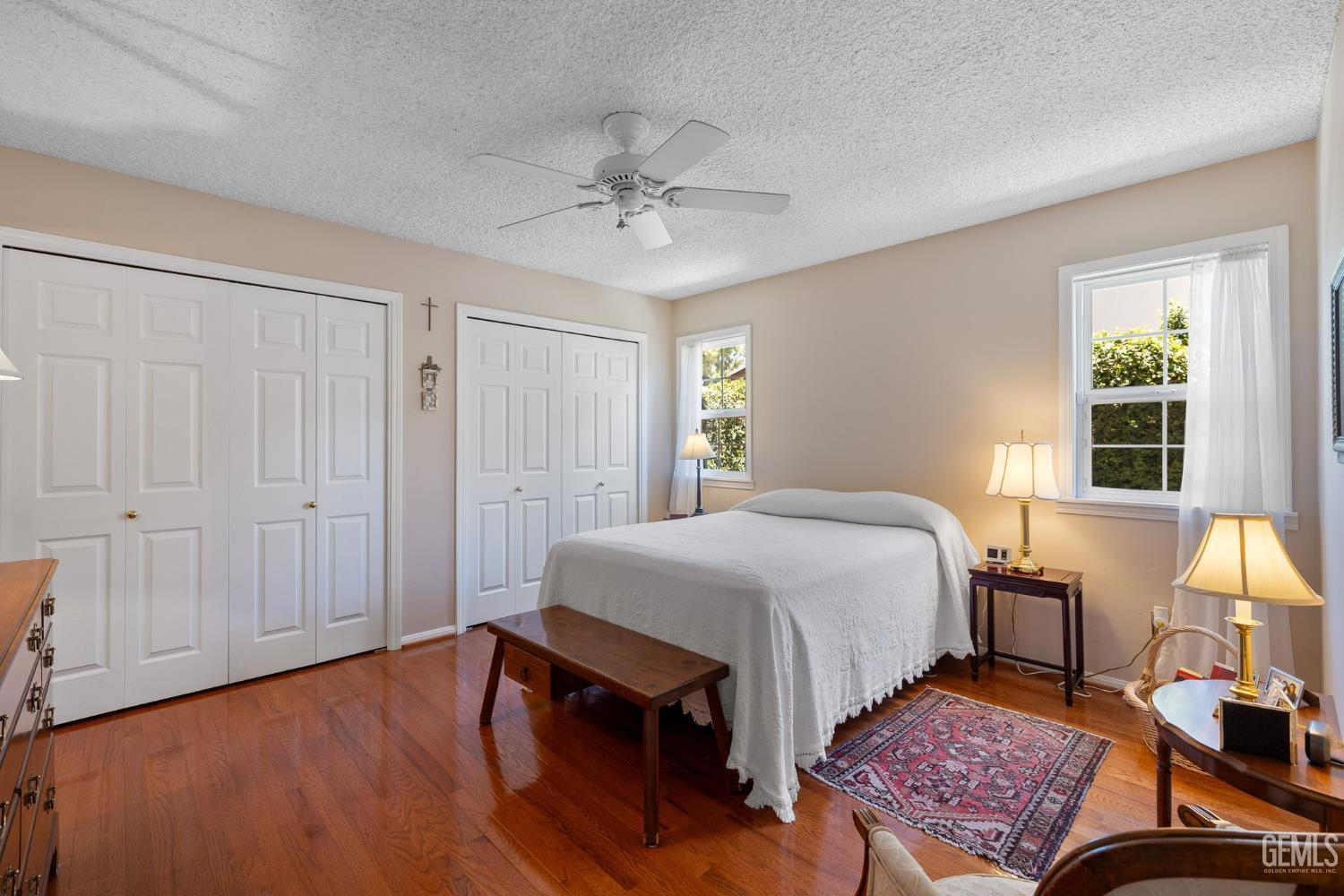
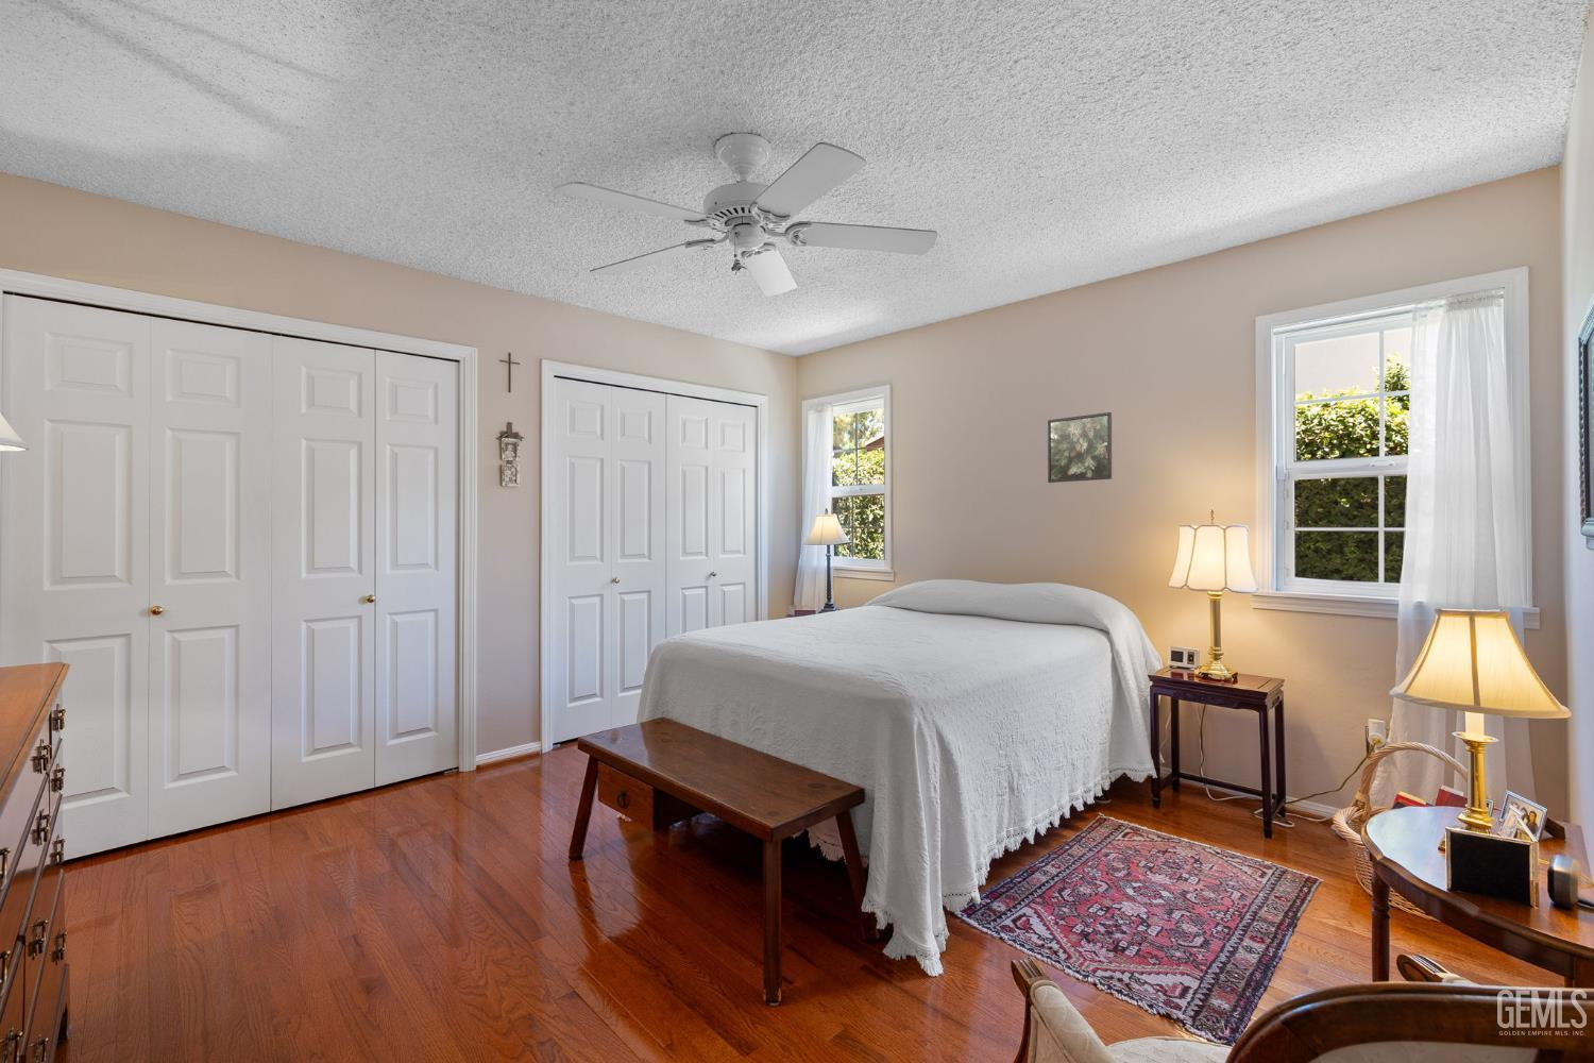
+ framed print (1078, 448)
